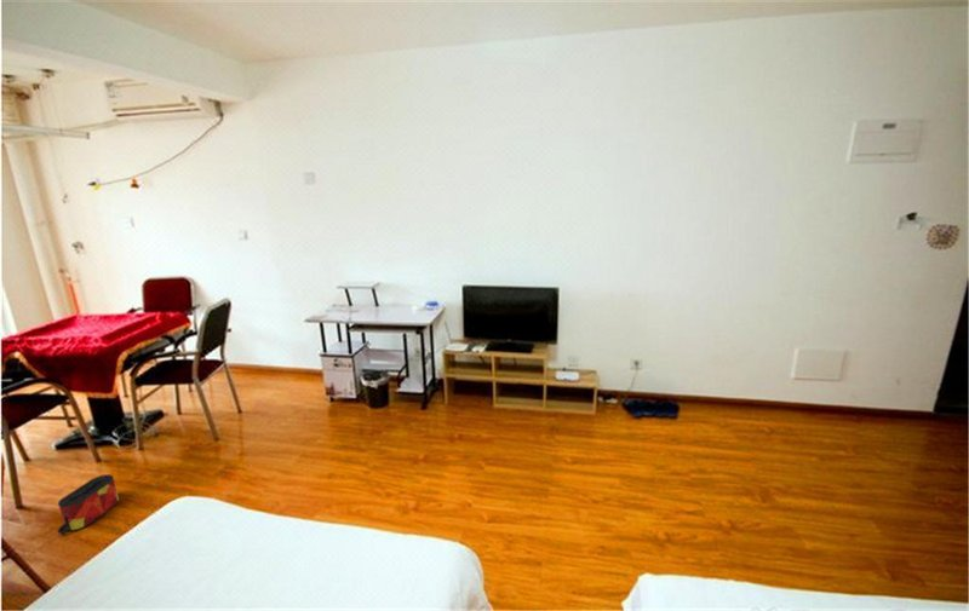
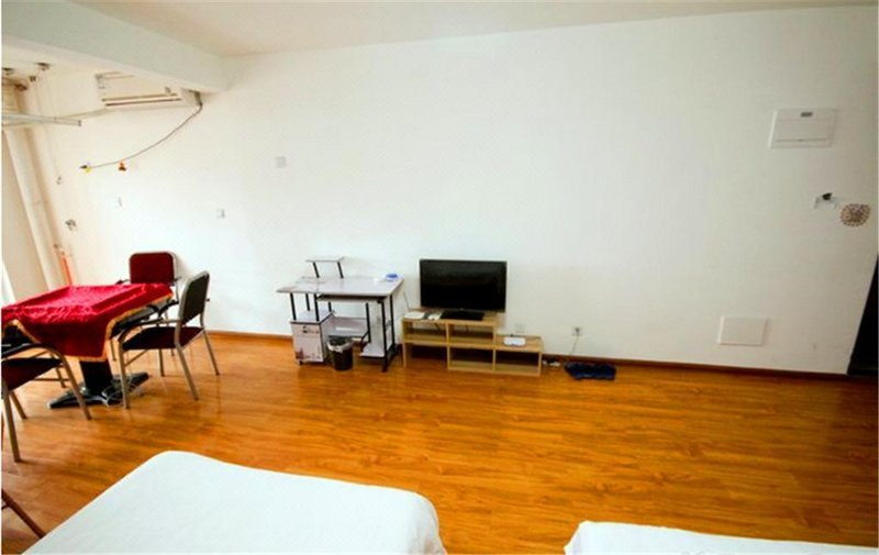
- bag (87, 501)
